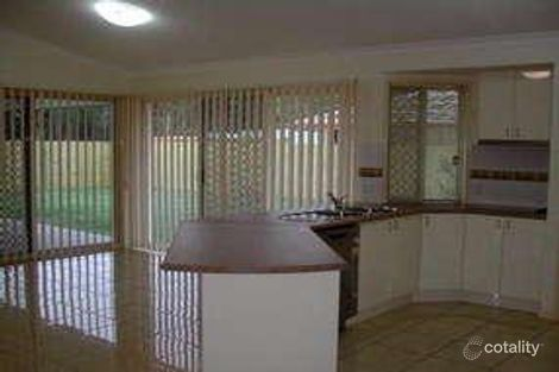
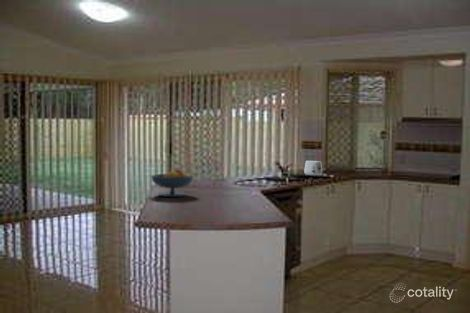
+ toaster (313, 169)
+ fruit bowl (172, 181)
